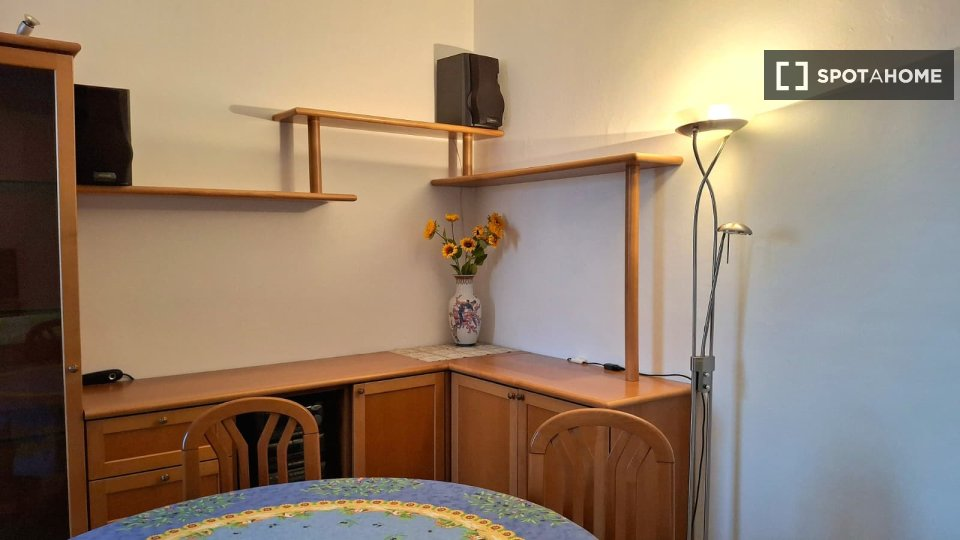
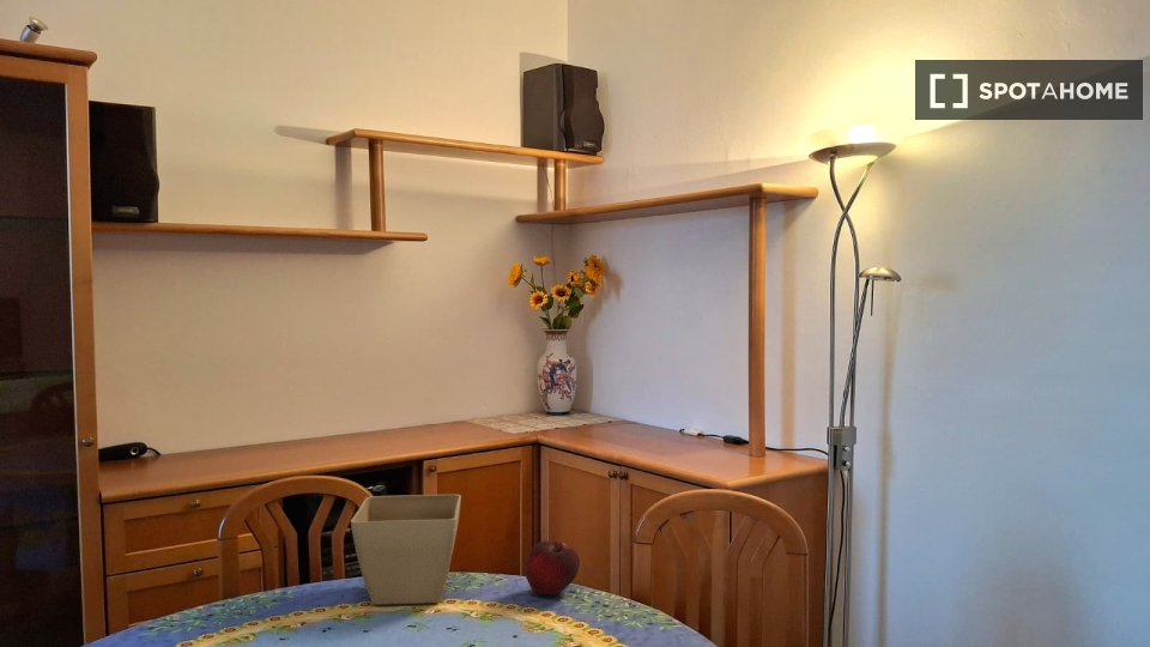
+ fruit (551, 567)
+ flower pot (408, 550)
